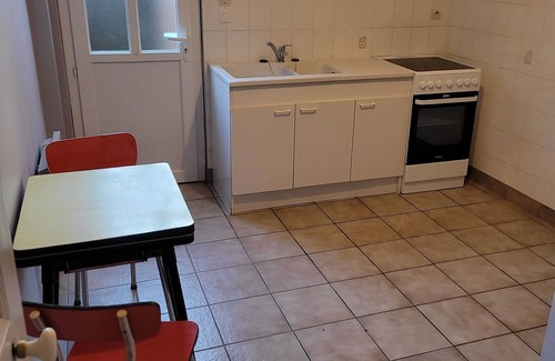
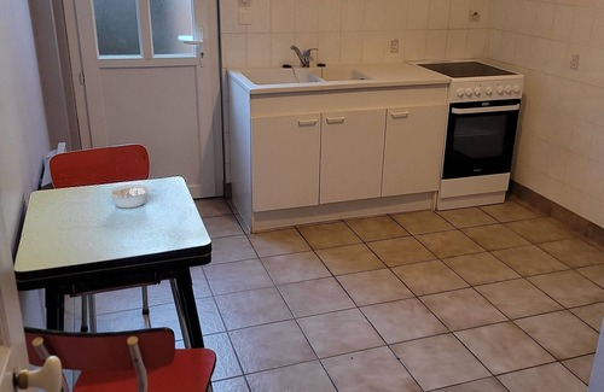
+ legume (130, 194)
